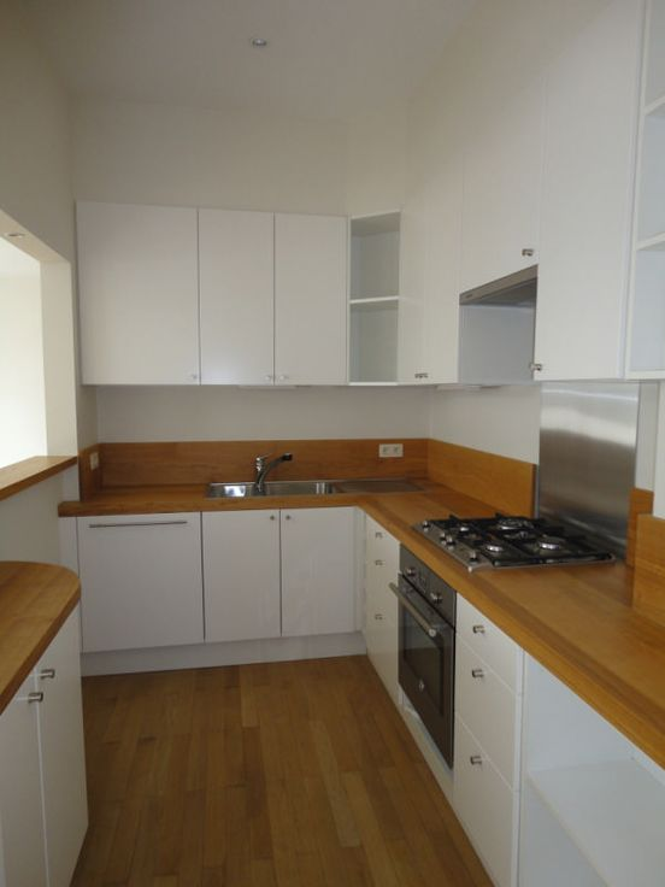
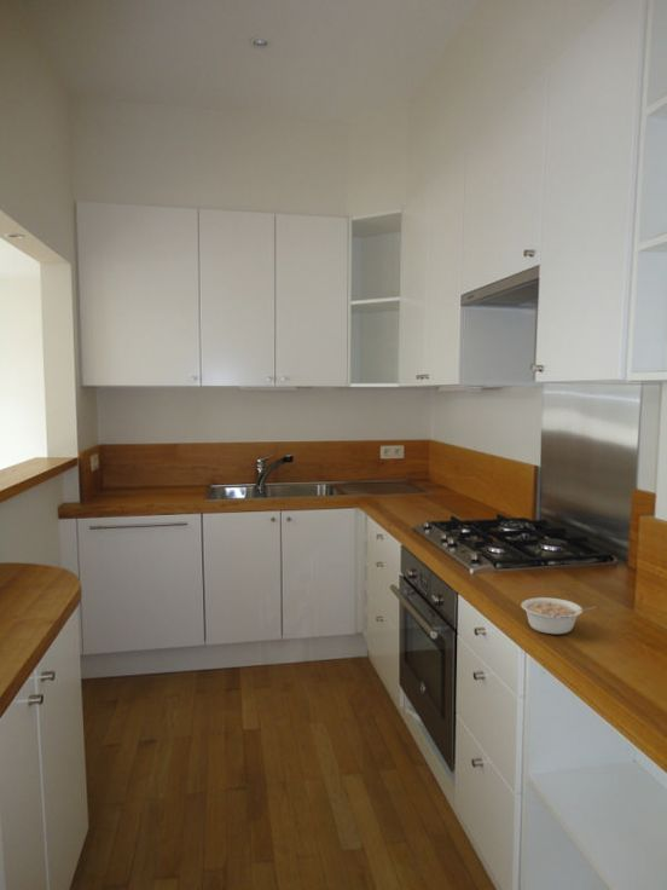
+ legume (552, 614)
